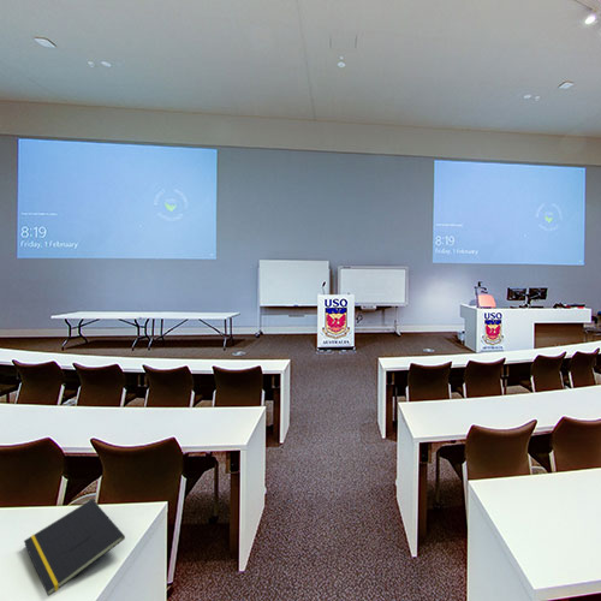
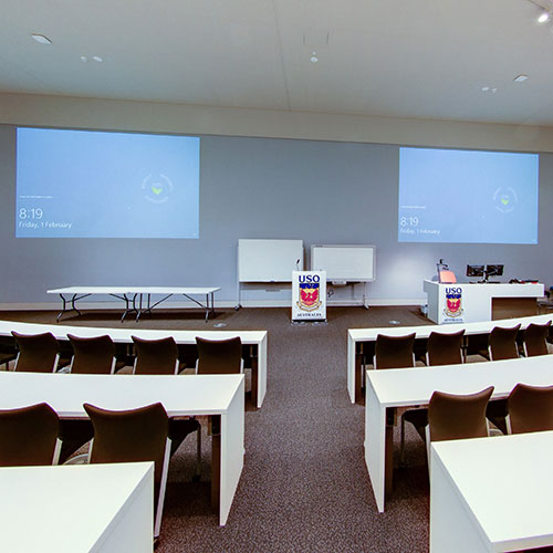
- notepad (73, 540)
